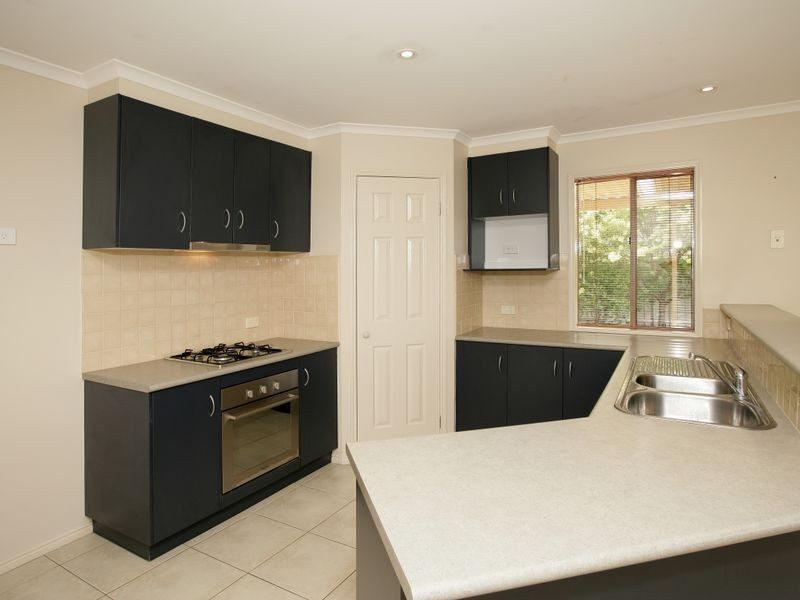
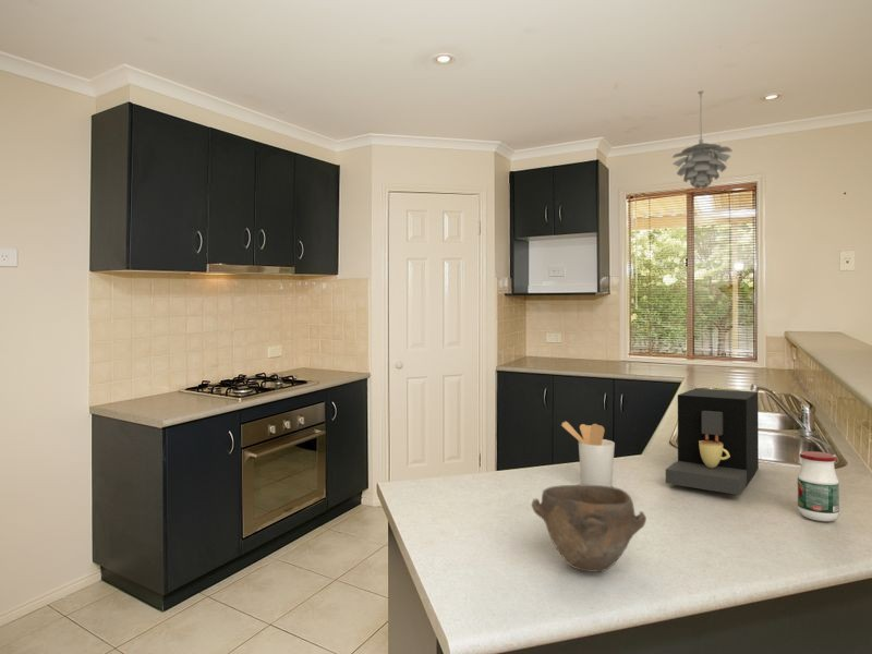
+ jar (818, 485)
+ bowl (586, 529)
+ coffee maker (714, 436)
+ pendant light (701, 138)
+ utensil holder (586, 452)
